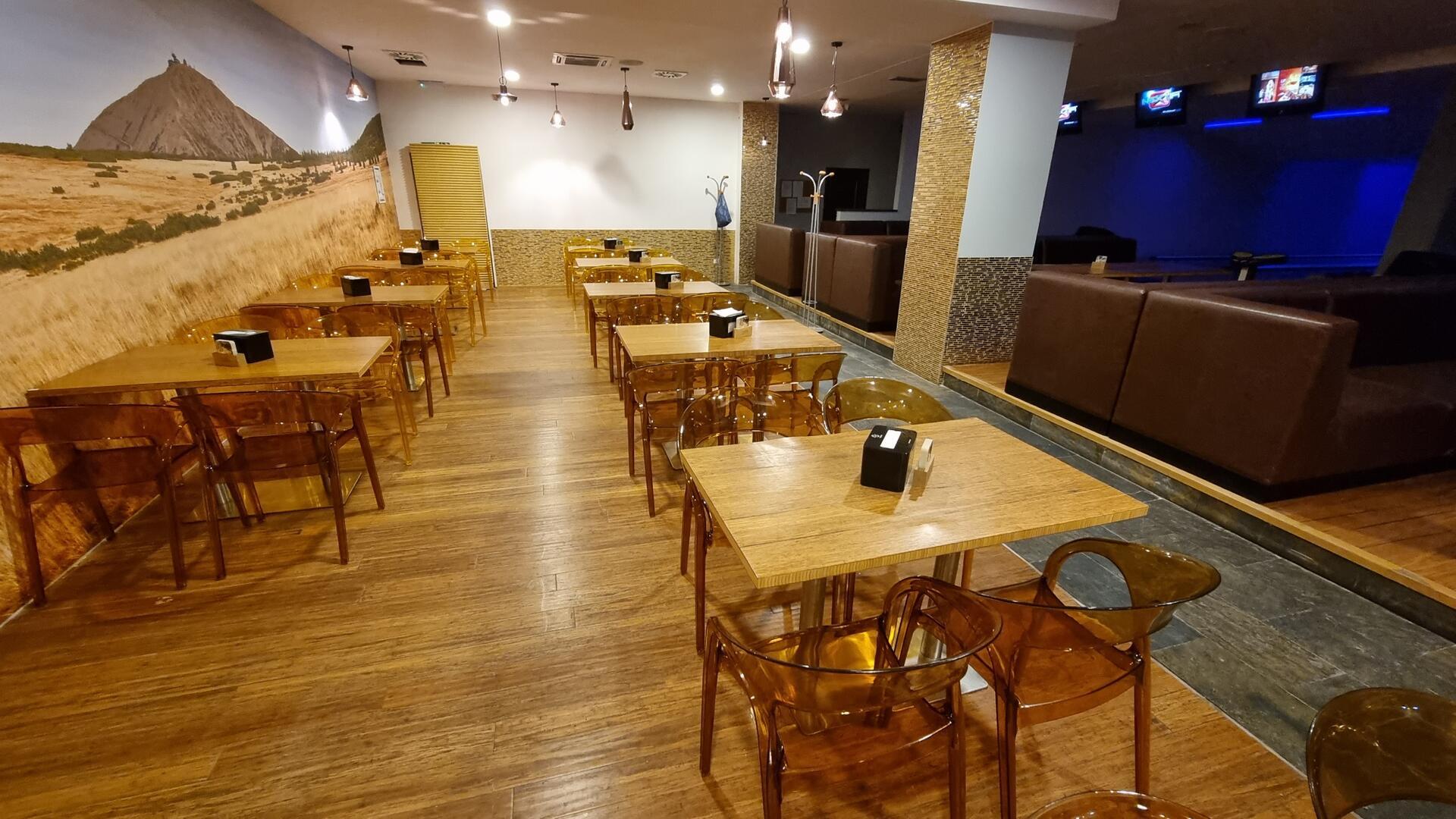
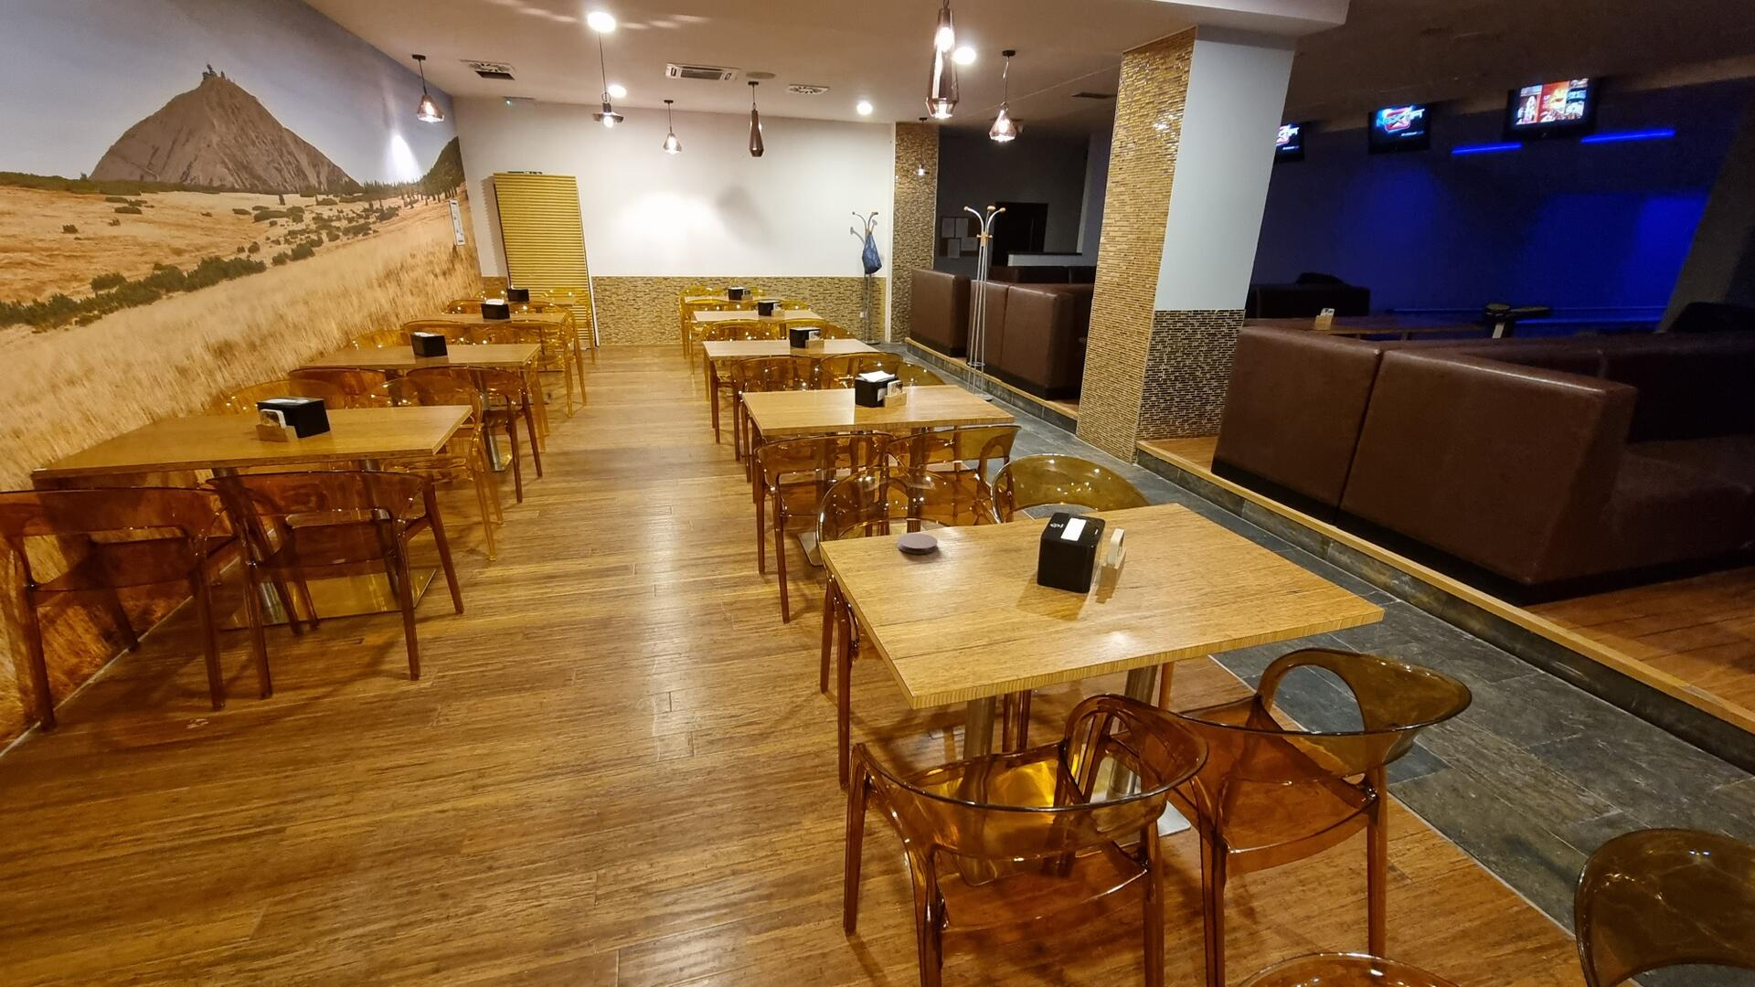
+ coaster (917, 542)
